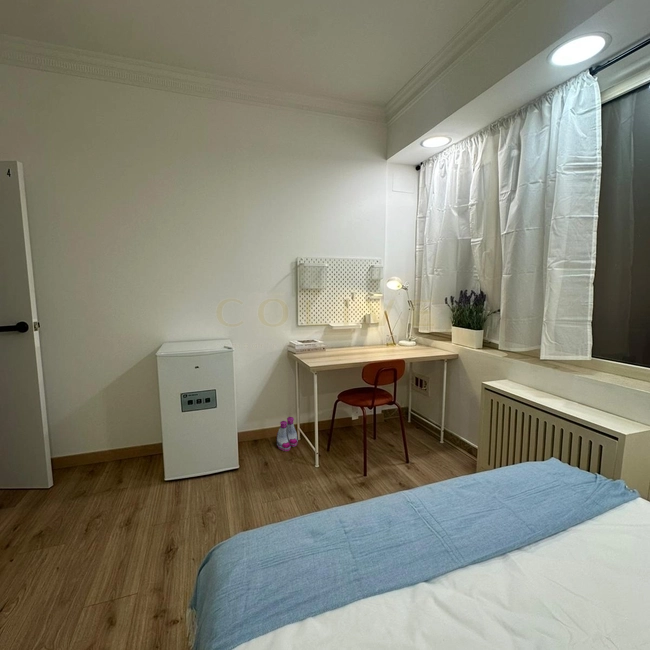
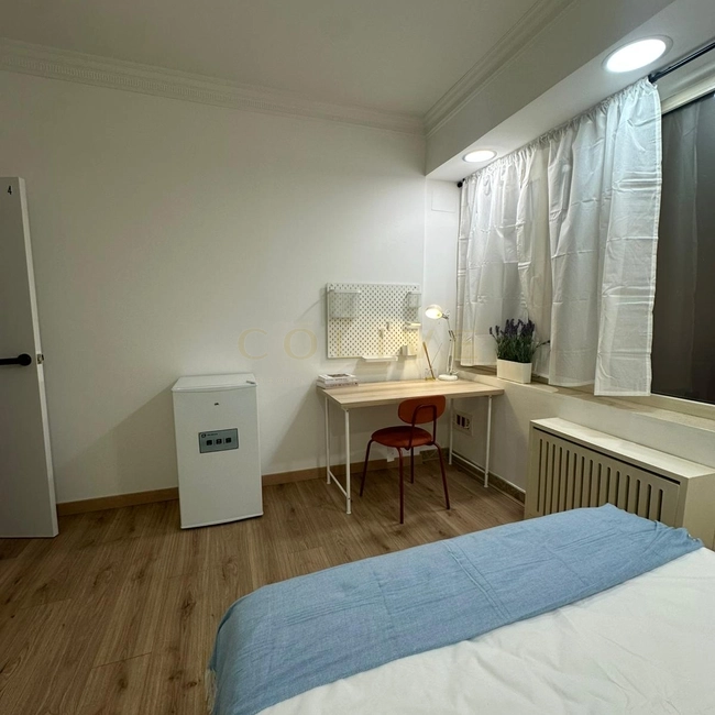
- boots (287, 431)
